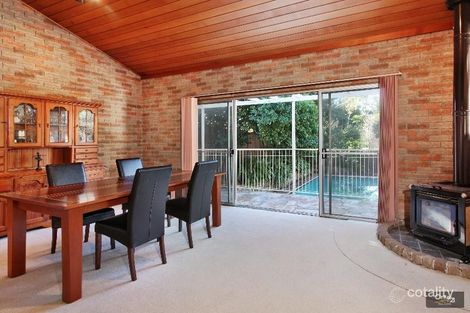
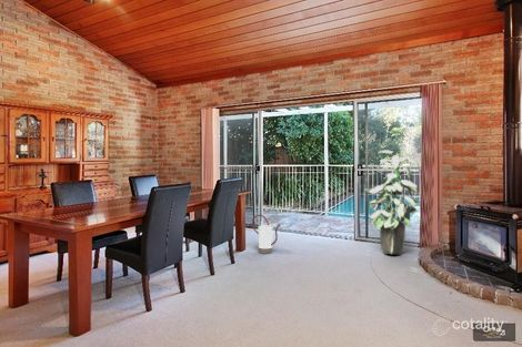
+ watering can (265, 233)
+ indoor plant (390, 201)
